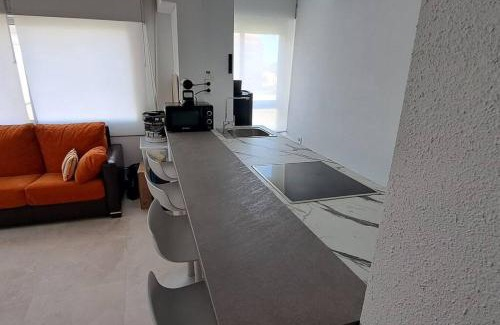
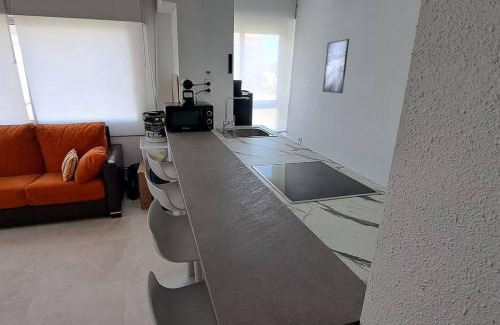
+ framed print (334, 67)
